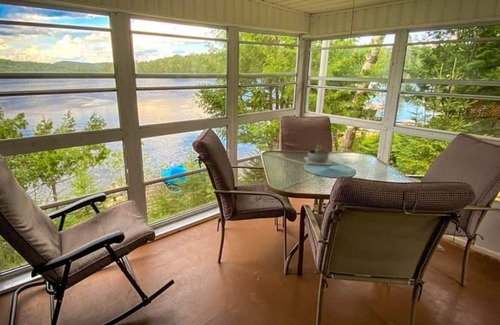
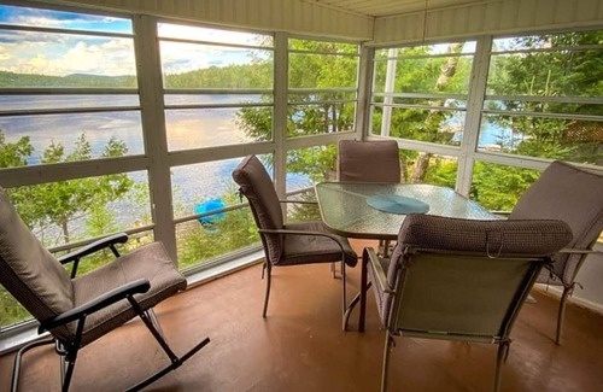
- succulent planter (318, 153)
